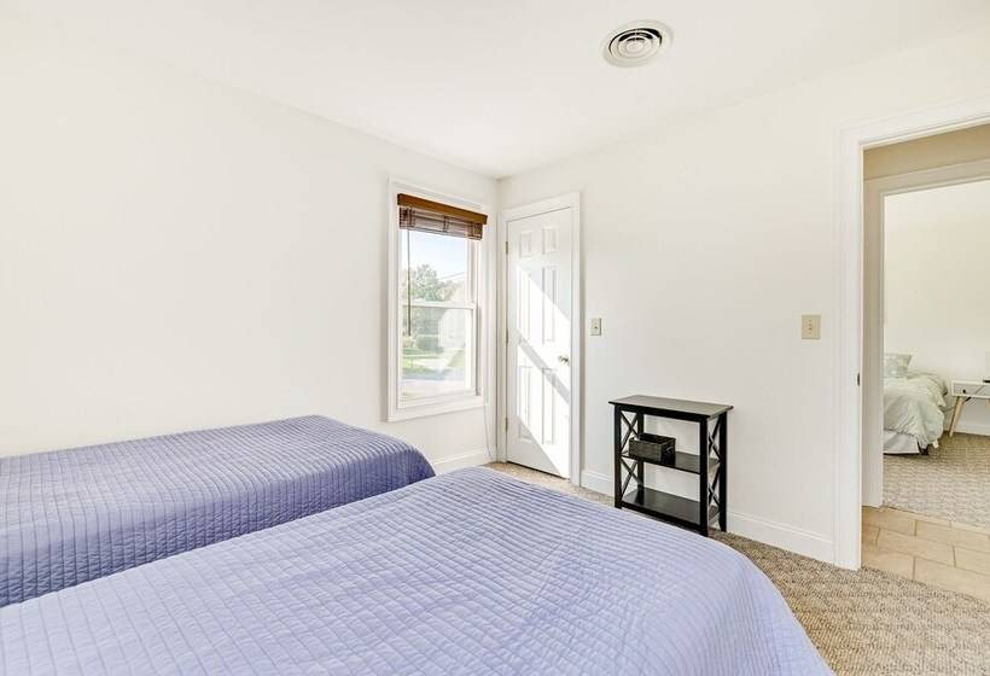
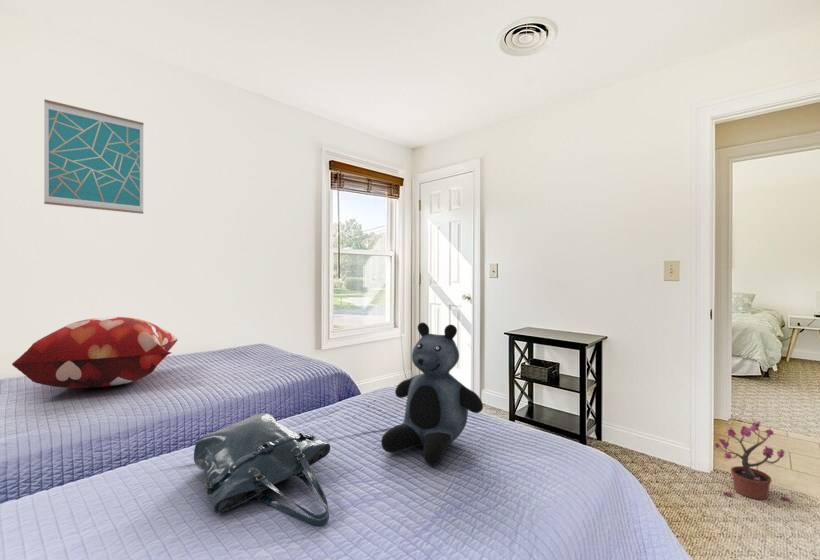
+ potted plant (747, 458)
+ decorative pillow (110, 349)
+ tote bag (273, 462)
+ teddy bear (427, 386)
+ wall art (97, 160)
